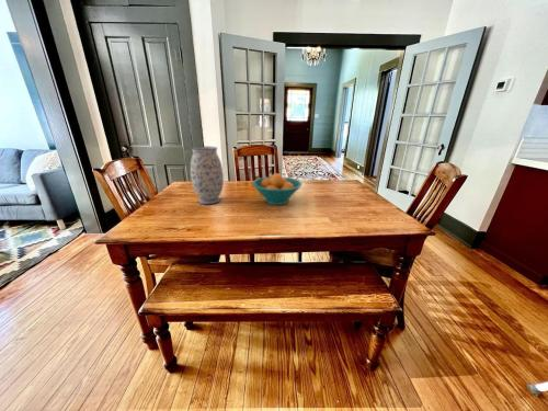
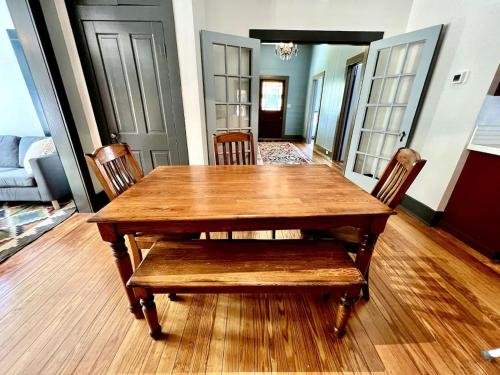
- vase (207, 175)
- fruit bowl (276, 187)
